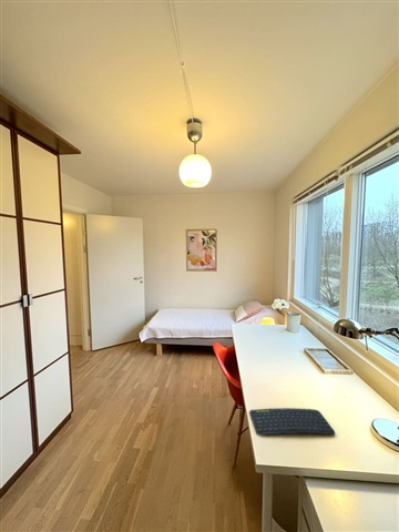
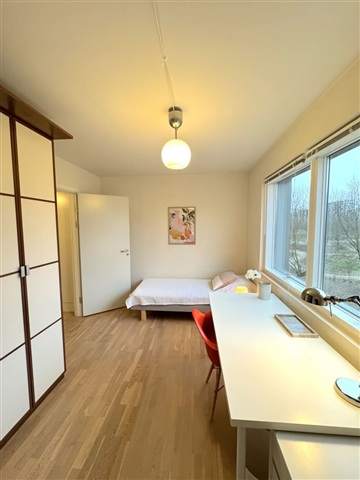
- keyboard (289, 420)
